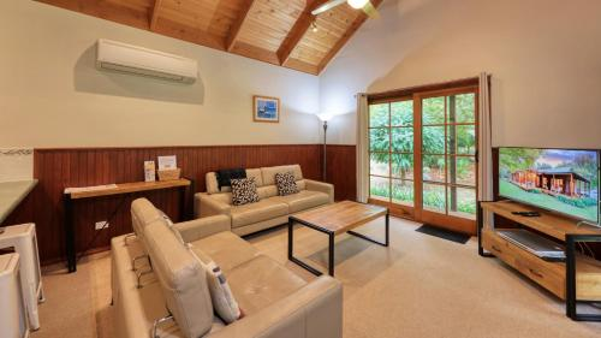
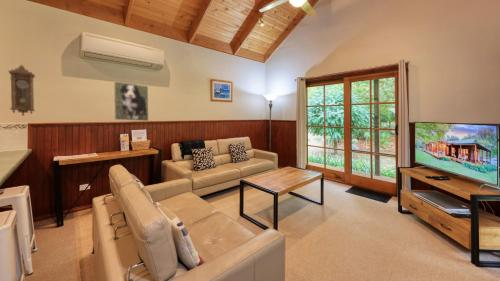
+ pendulum clock (22, 91)
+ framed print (132, 102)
